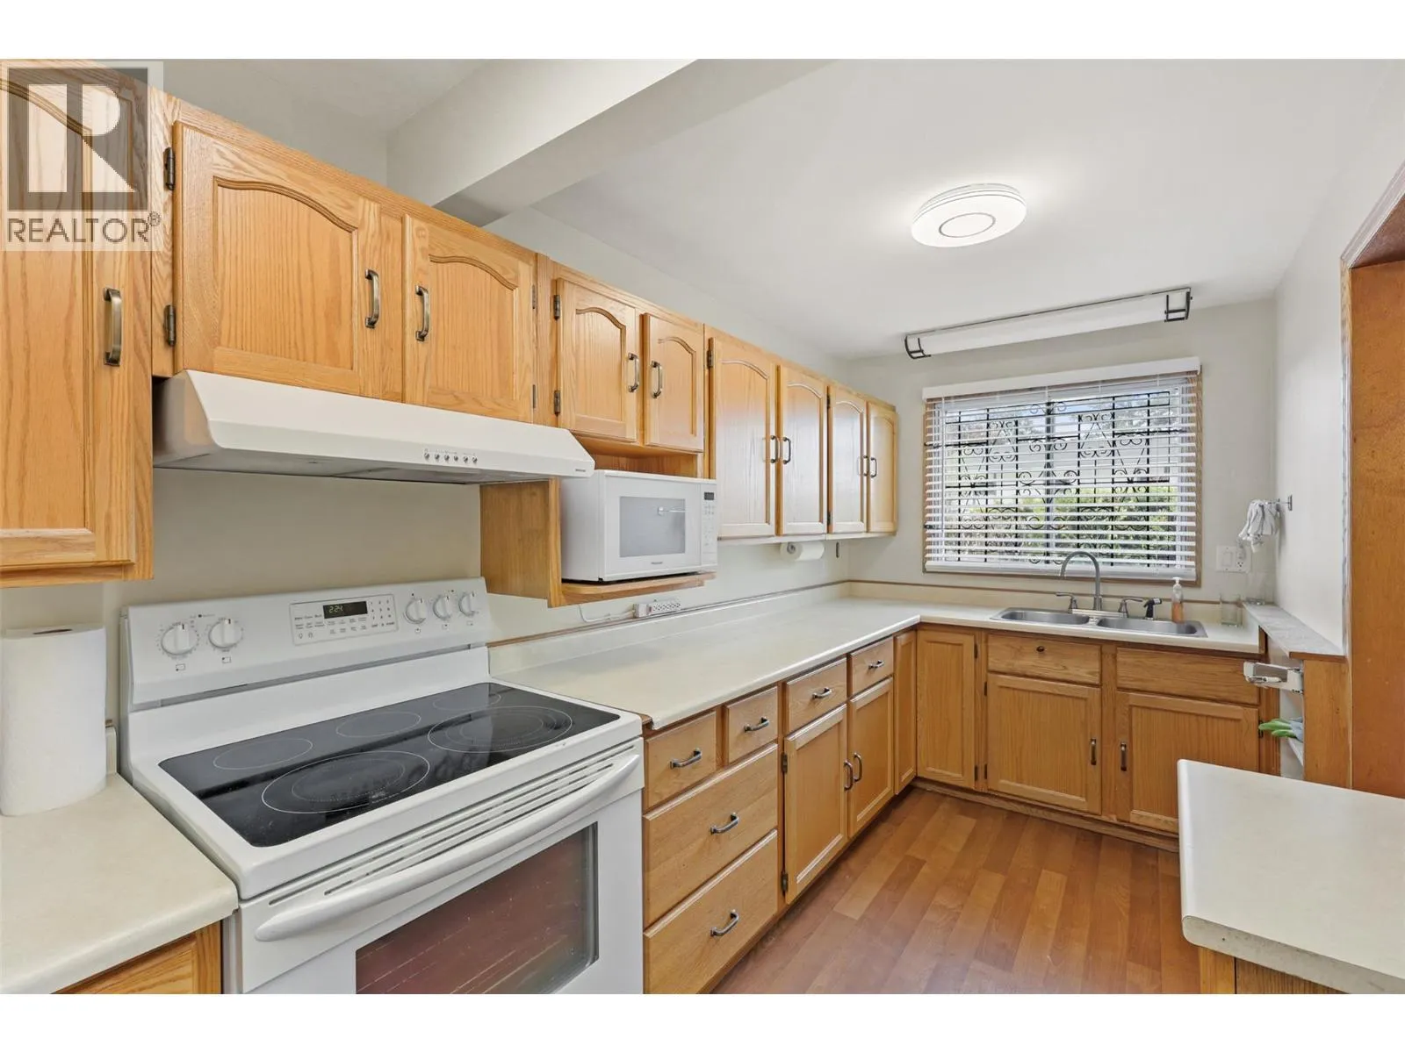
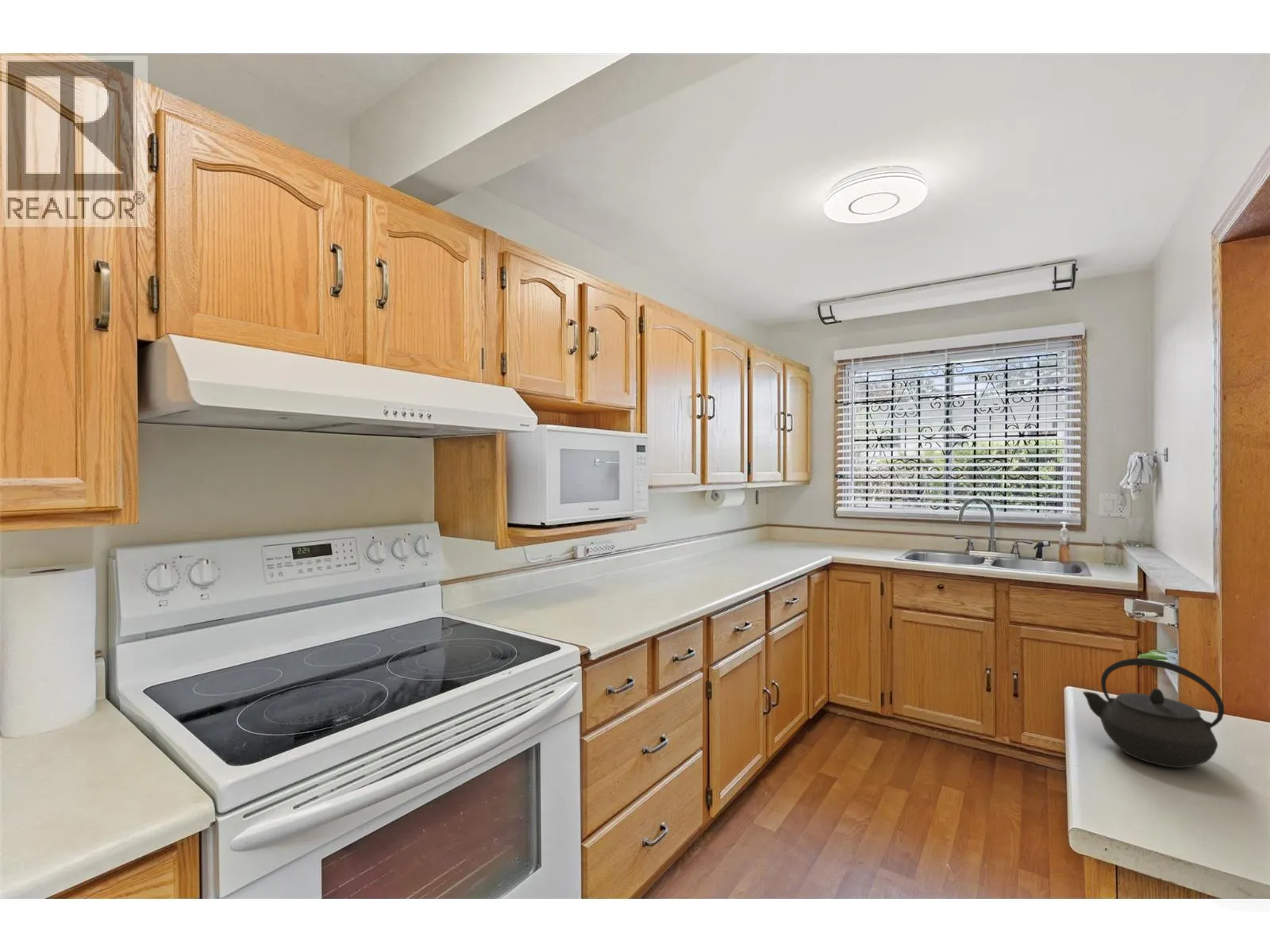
+ kettle (1148, 705)
